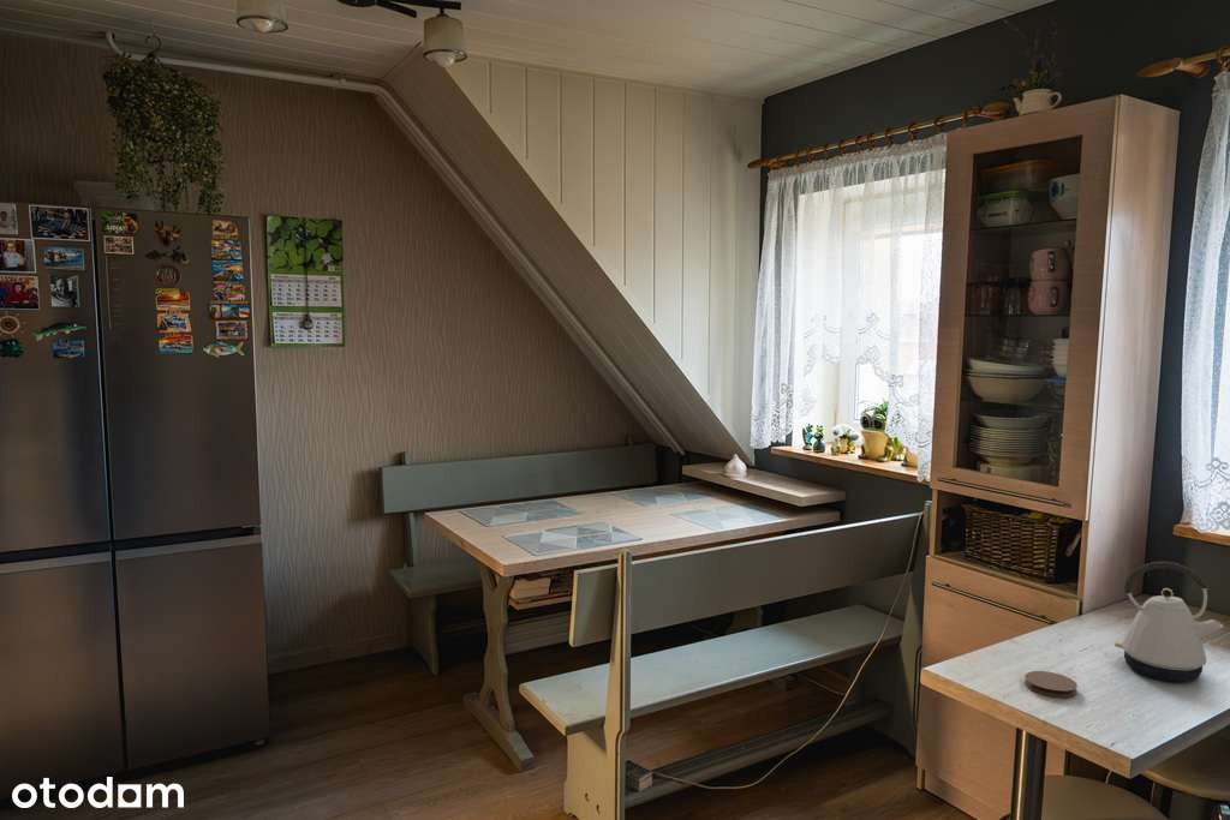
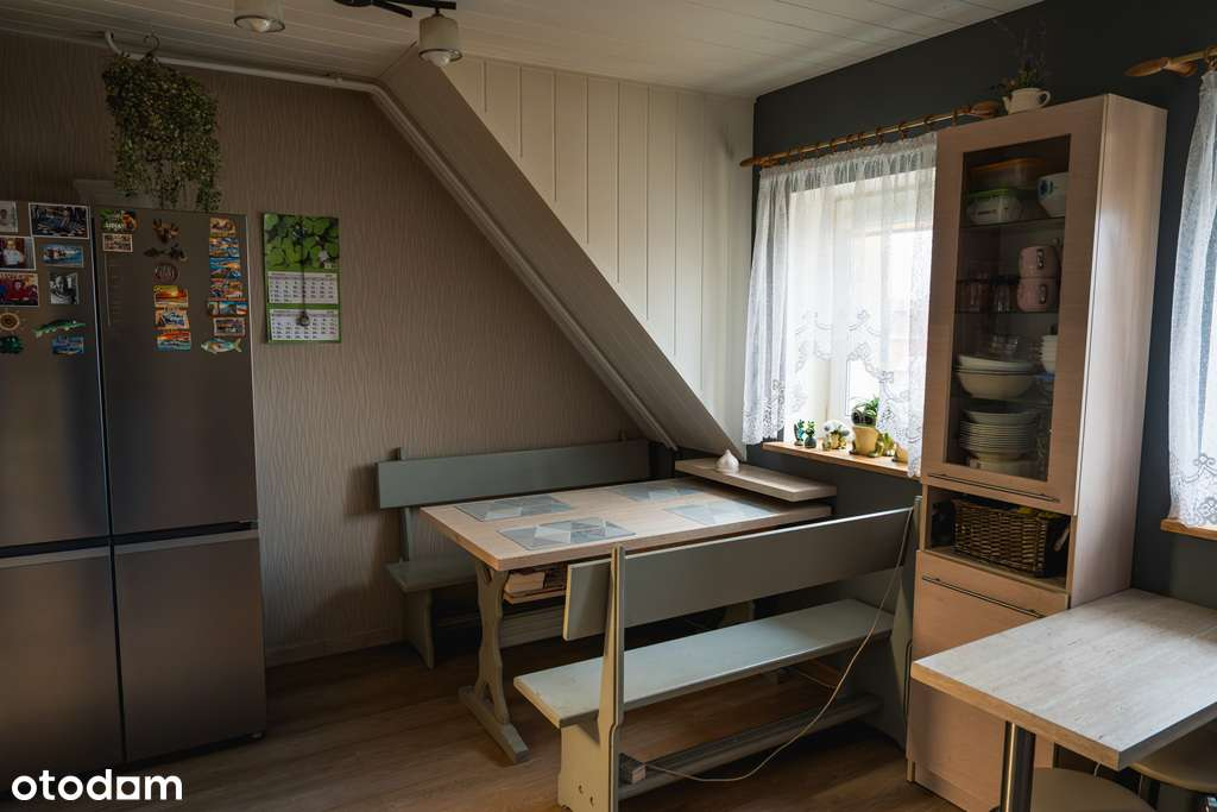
- kettle (1169, 617)
- coaster (1050, 683)
